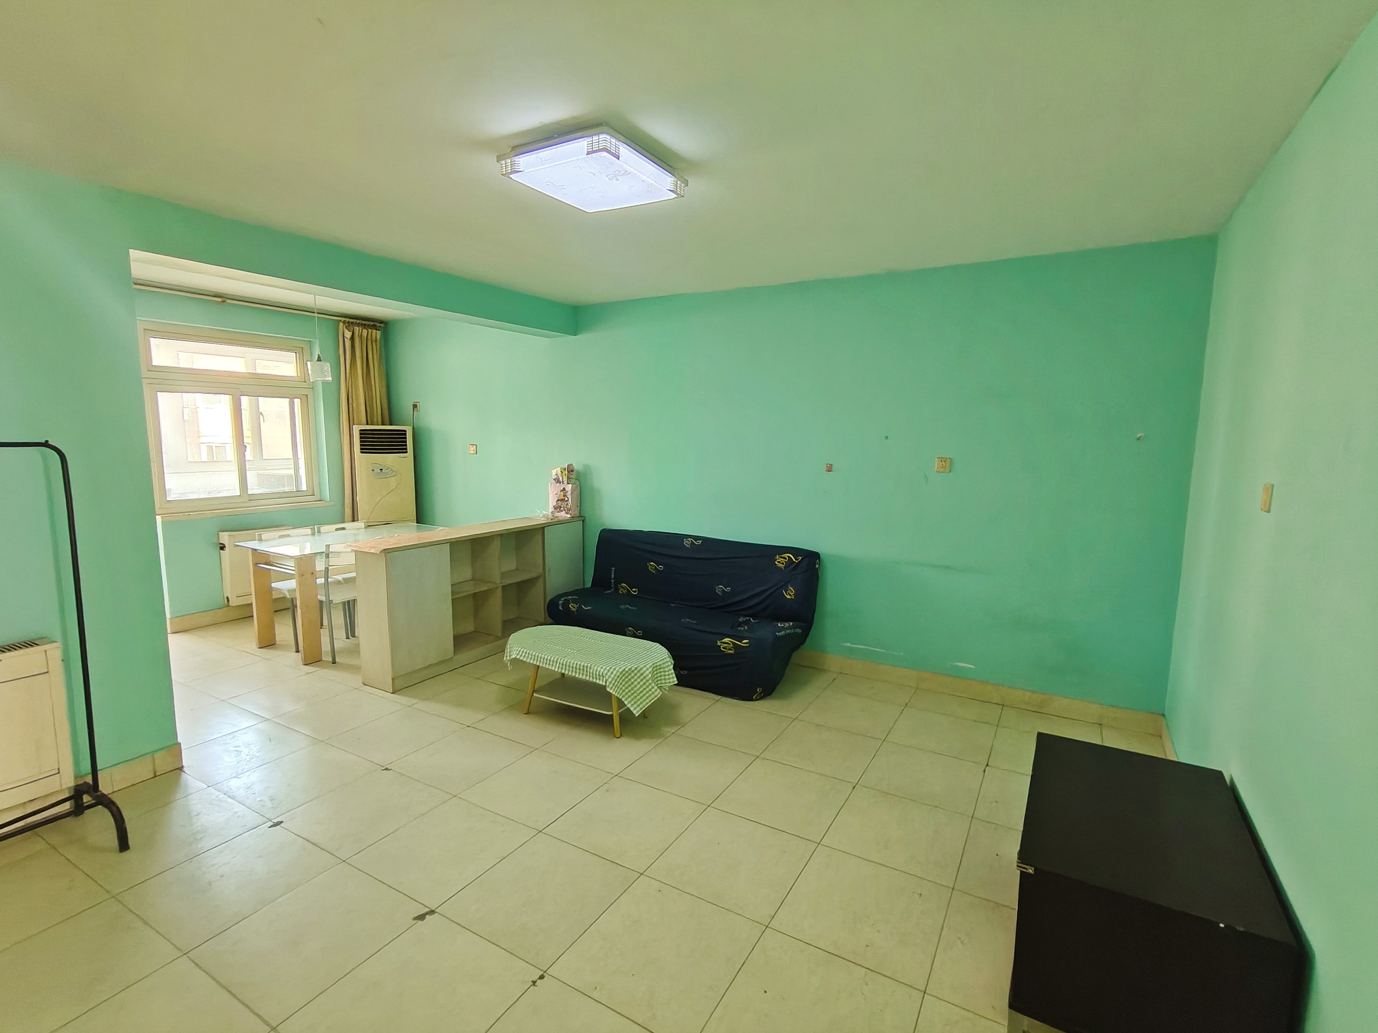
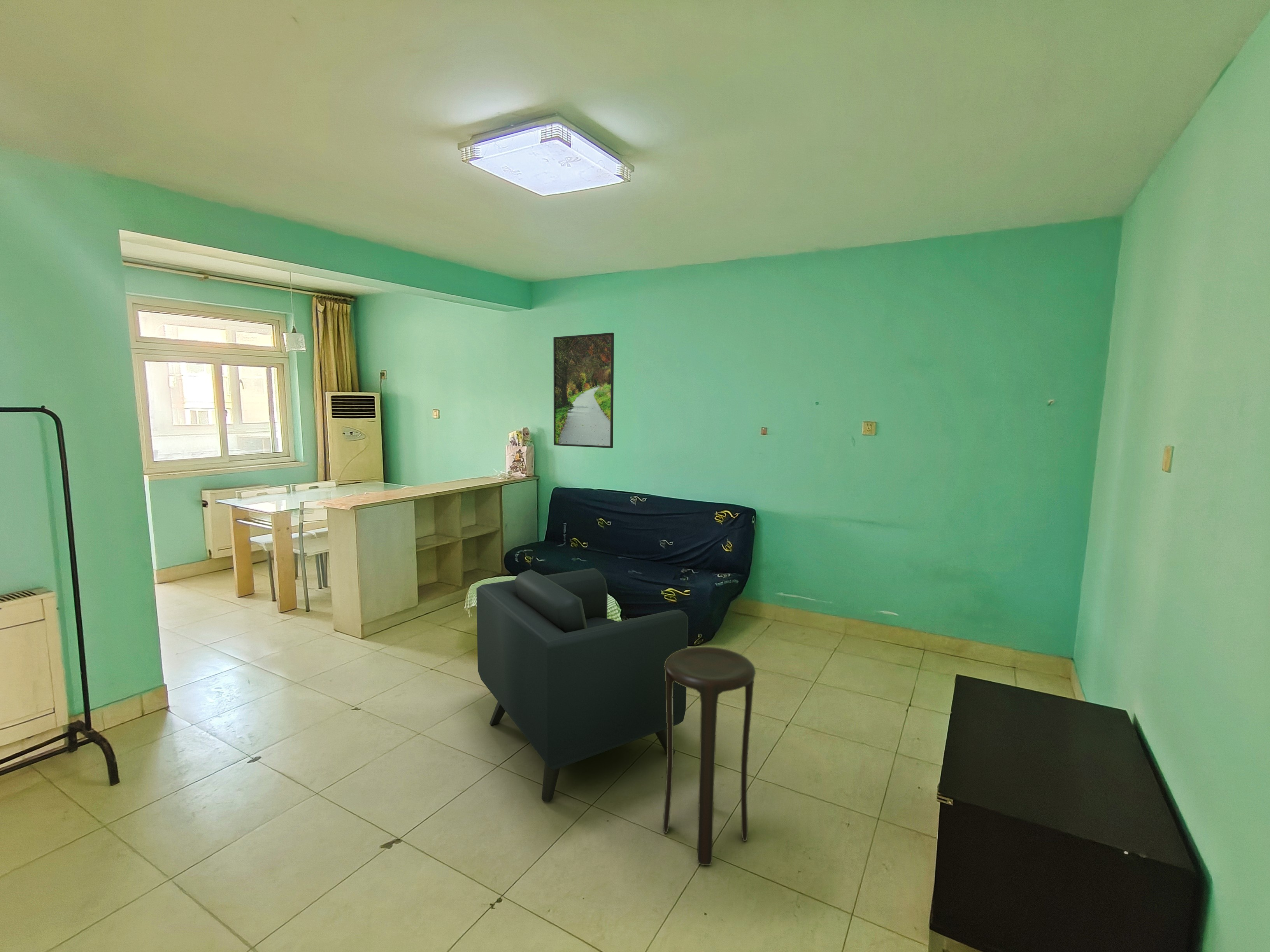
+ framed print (582, 391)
+ stool (707, 749)
+ armchair (578, 658)
